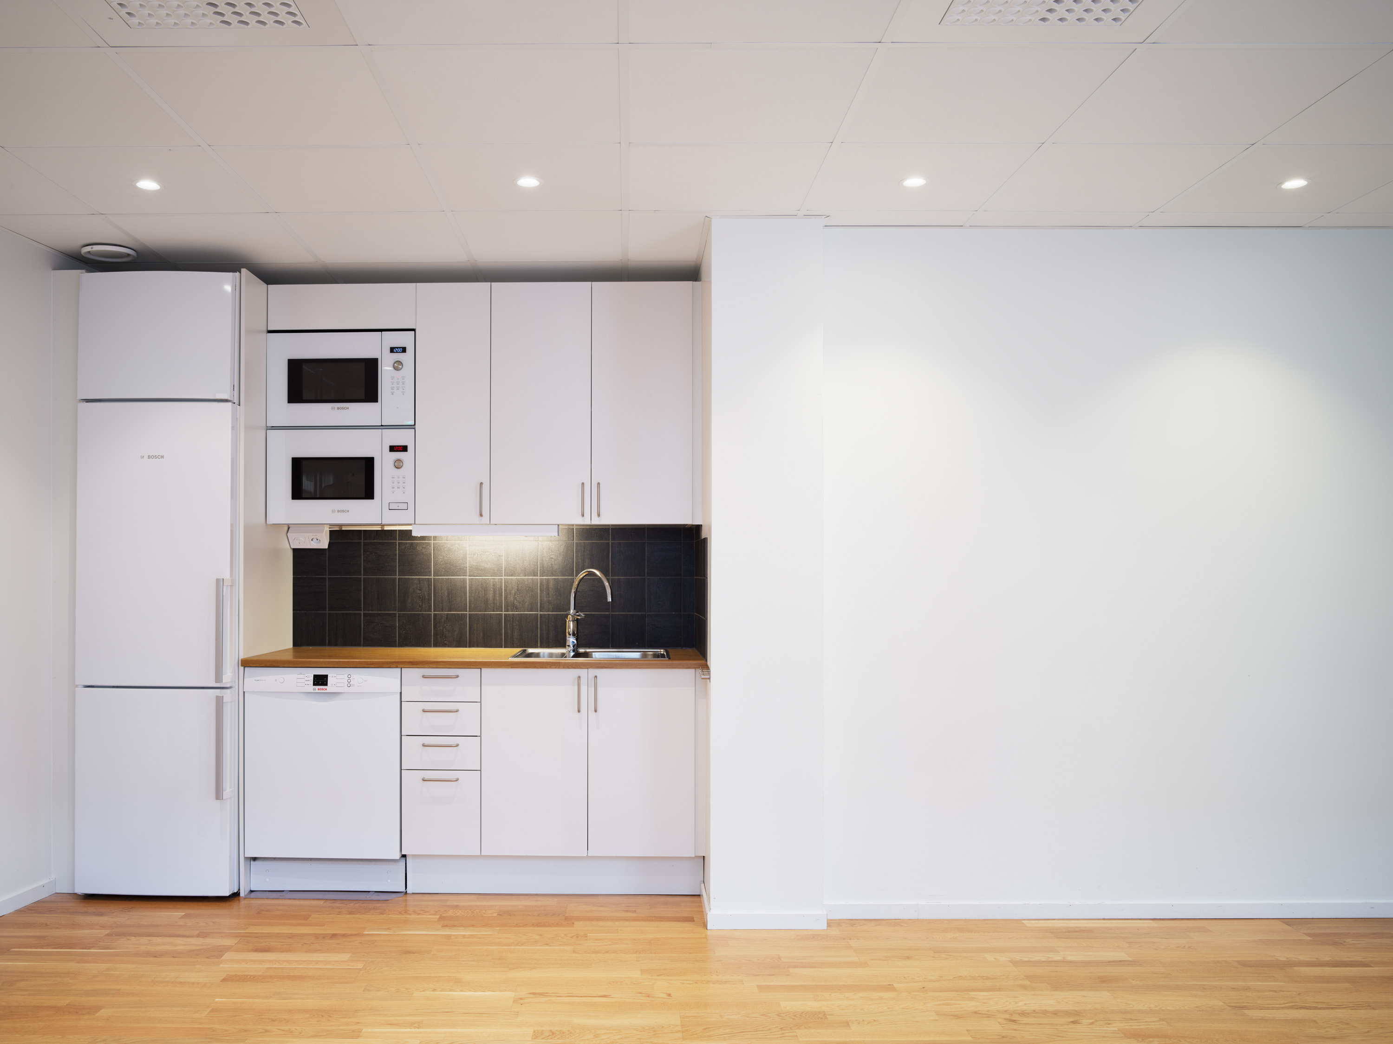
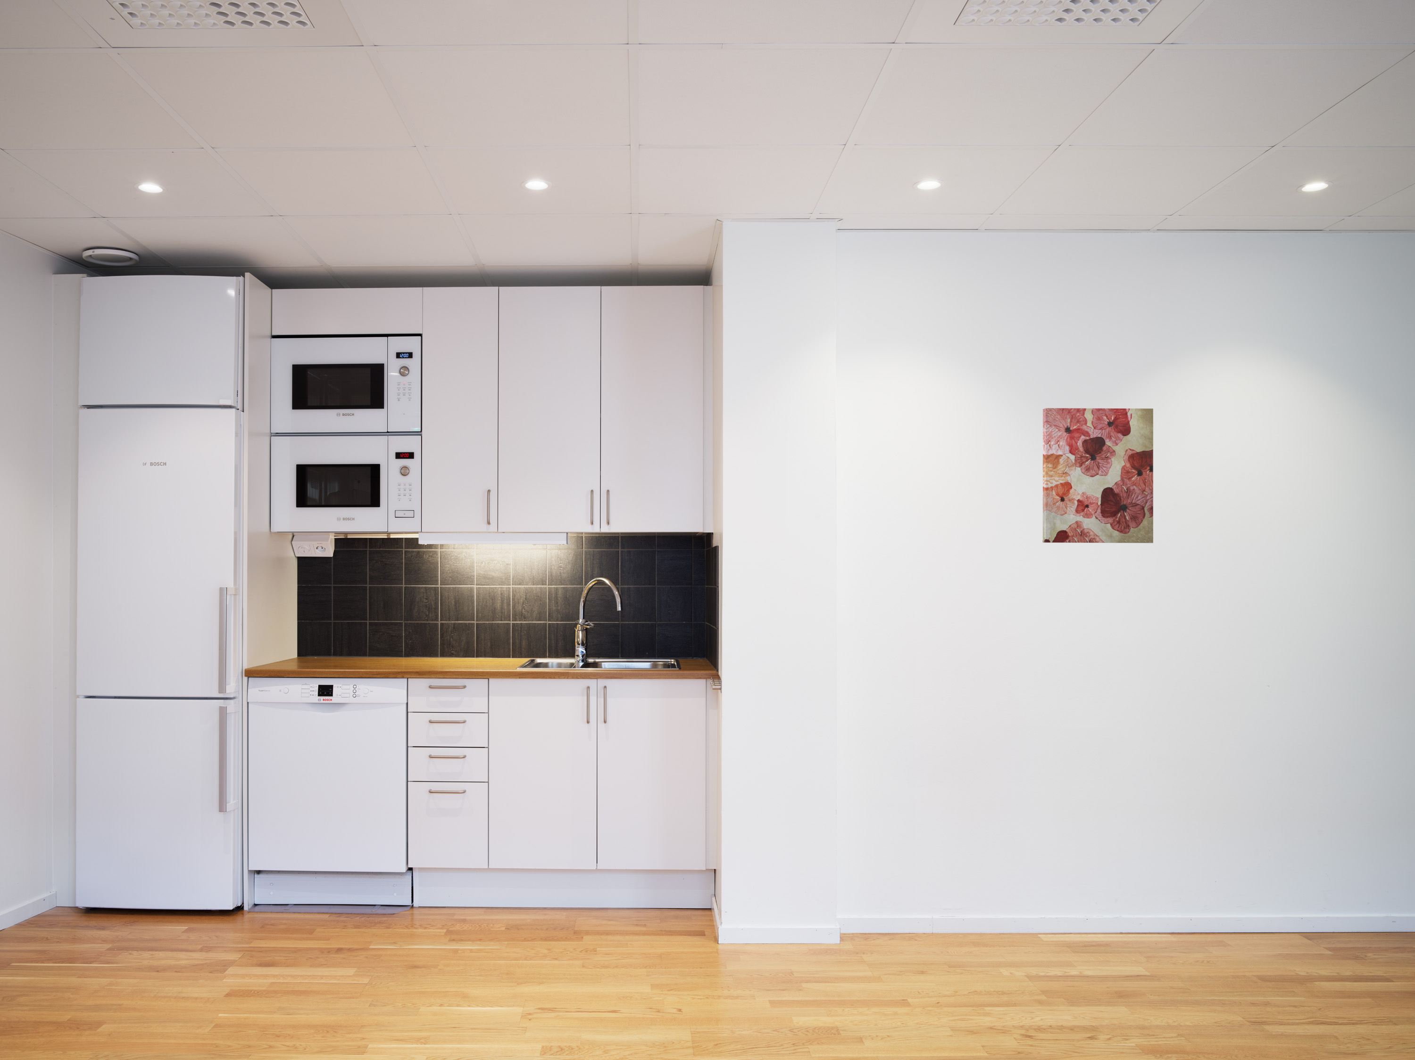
+ wall art (1097, 475)
